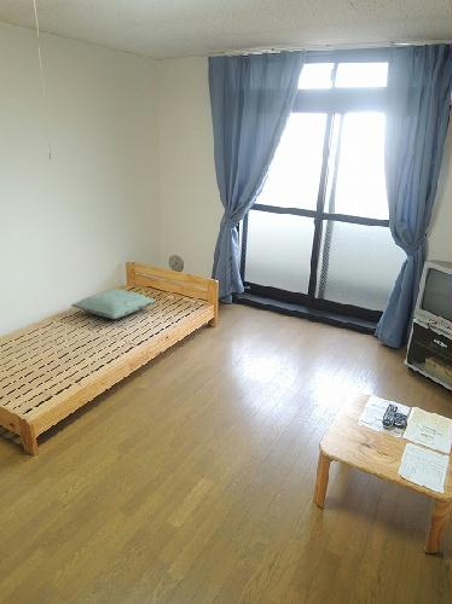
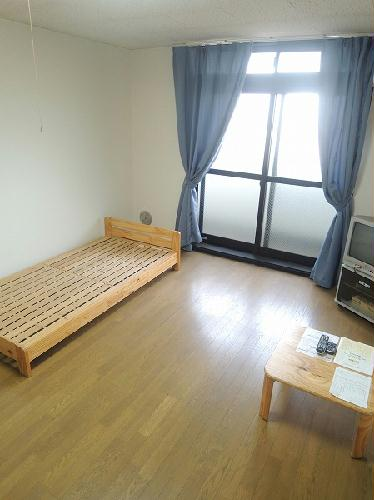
- pillow (115, 302)
